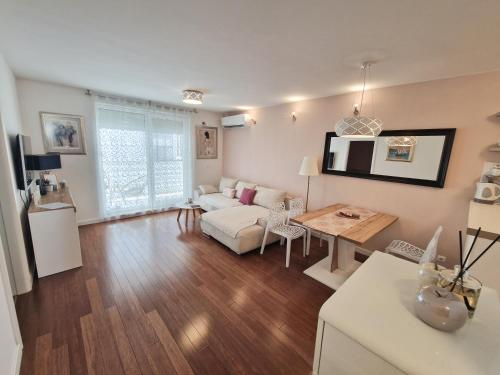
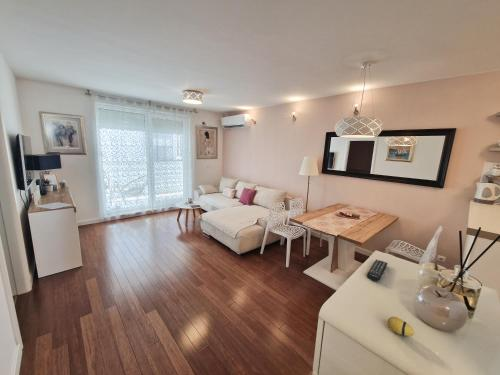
+ decorative egg (400, 326)
+ remote control (377, 269)
